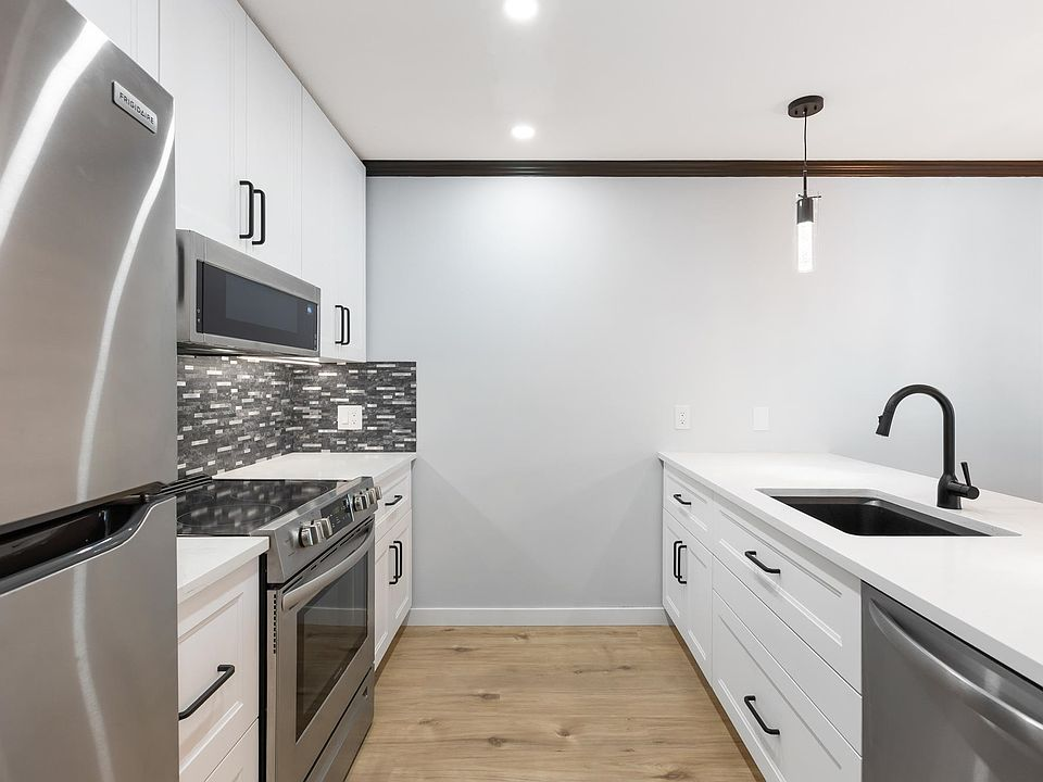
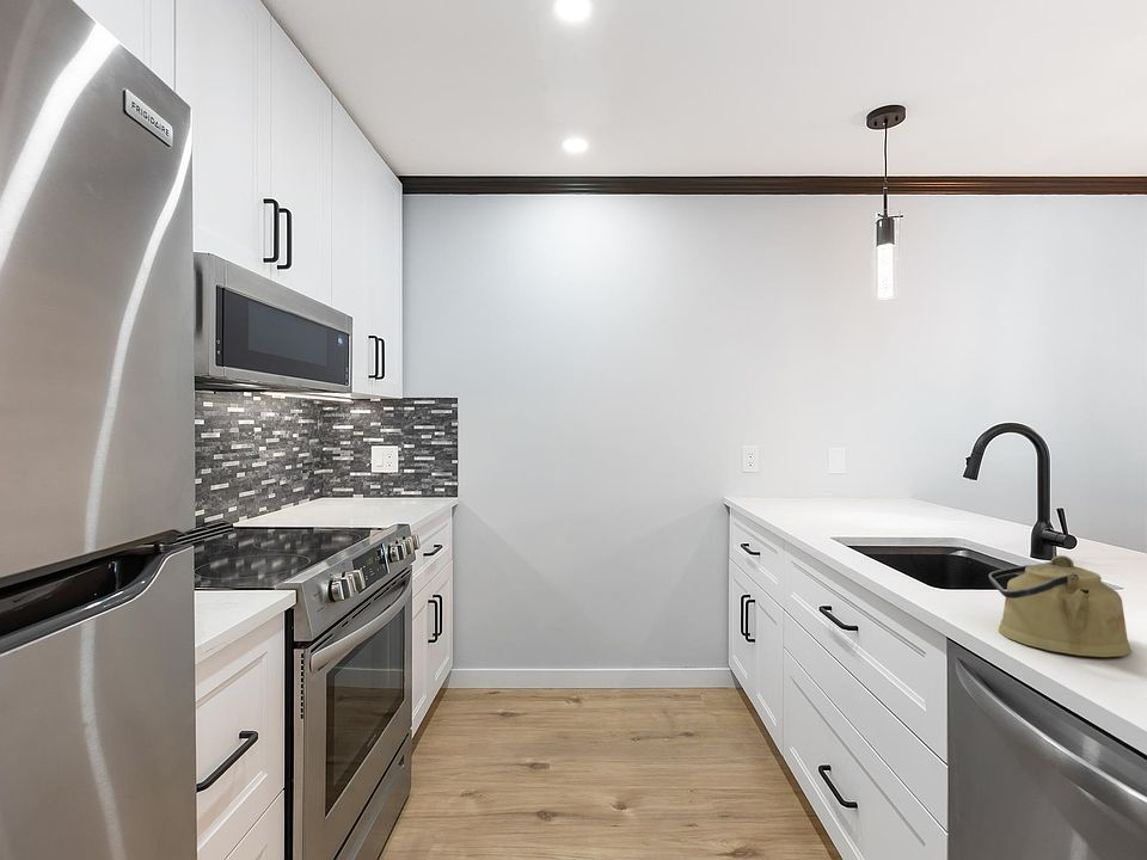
+ kettle (1062, 600)
